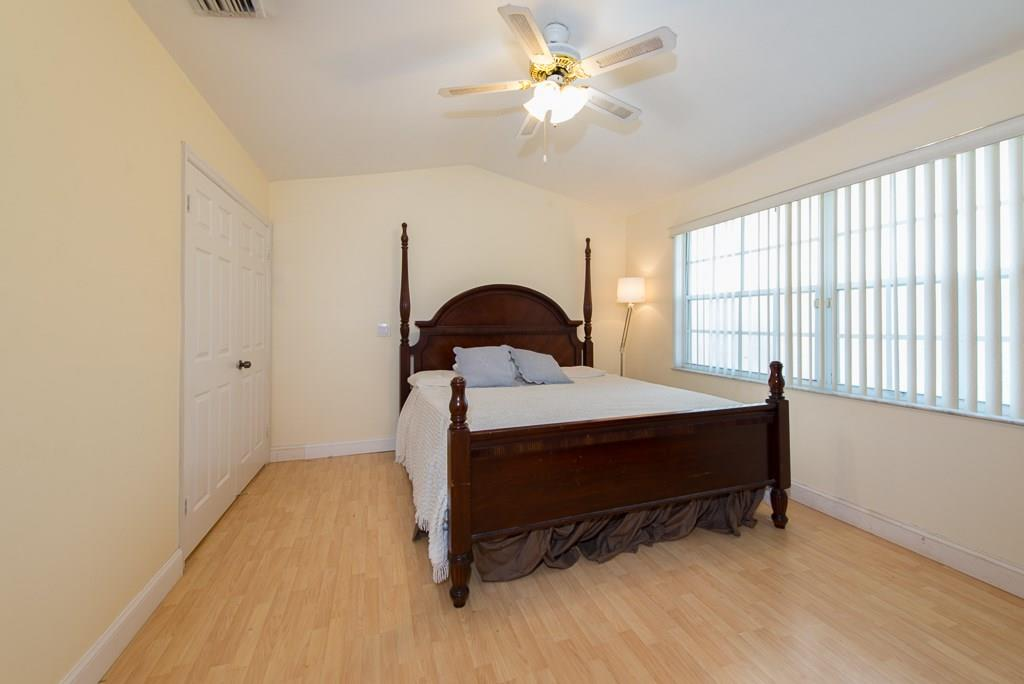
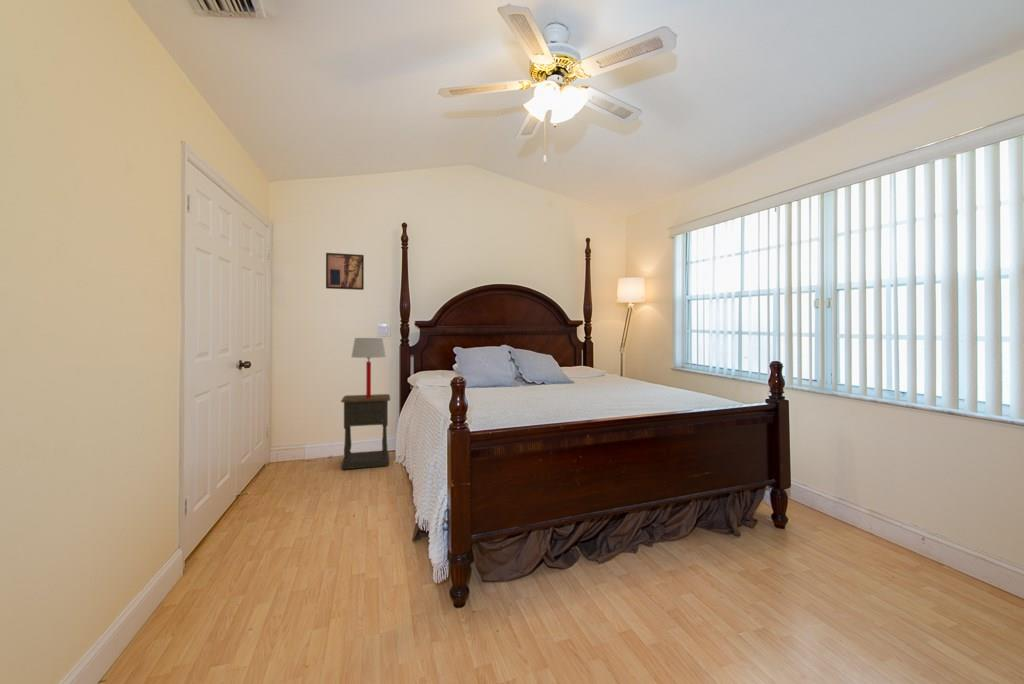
+ wall art (345, 271)
+ table lamp (368, 367)
+ nightstand (366, 425)
